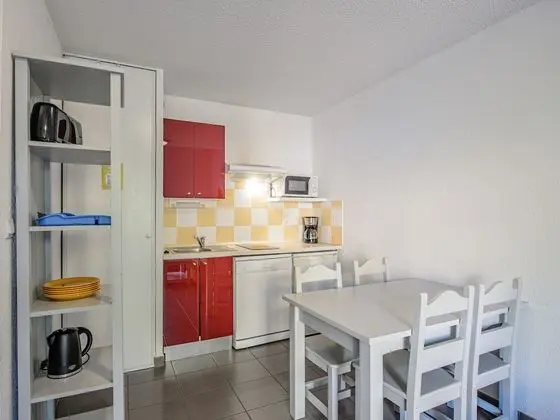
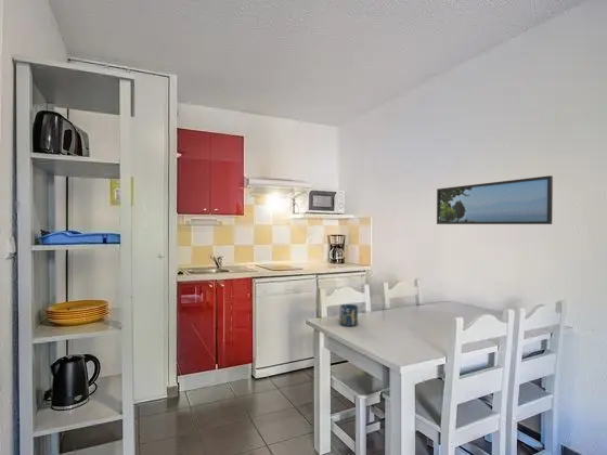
+ cup (349, 314)
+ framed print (485, 204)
